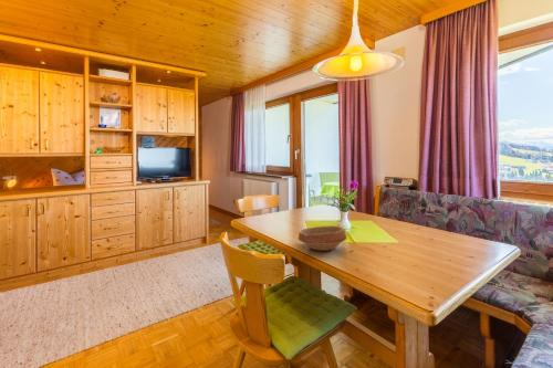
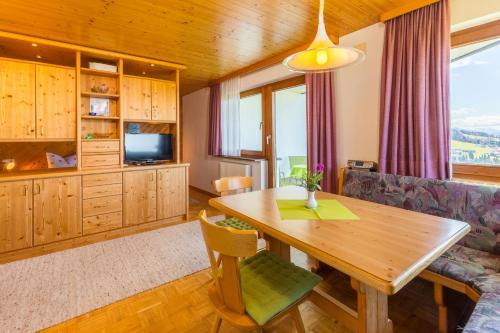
- bowl (322, 238)
